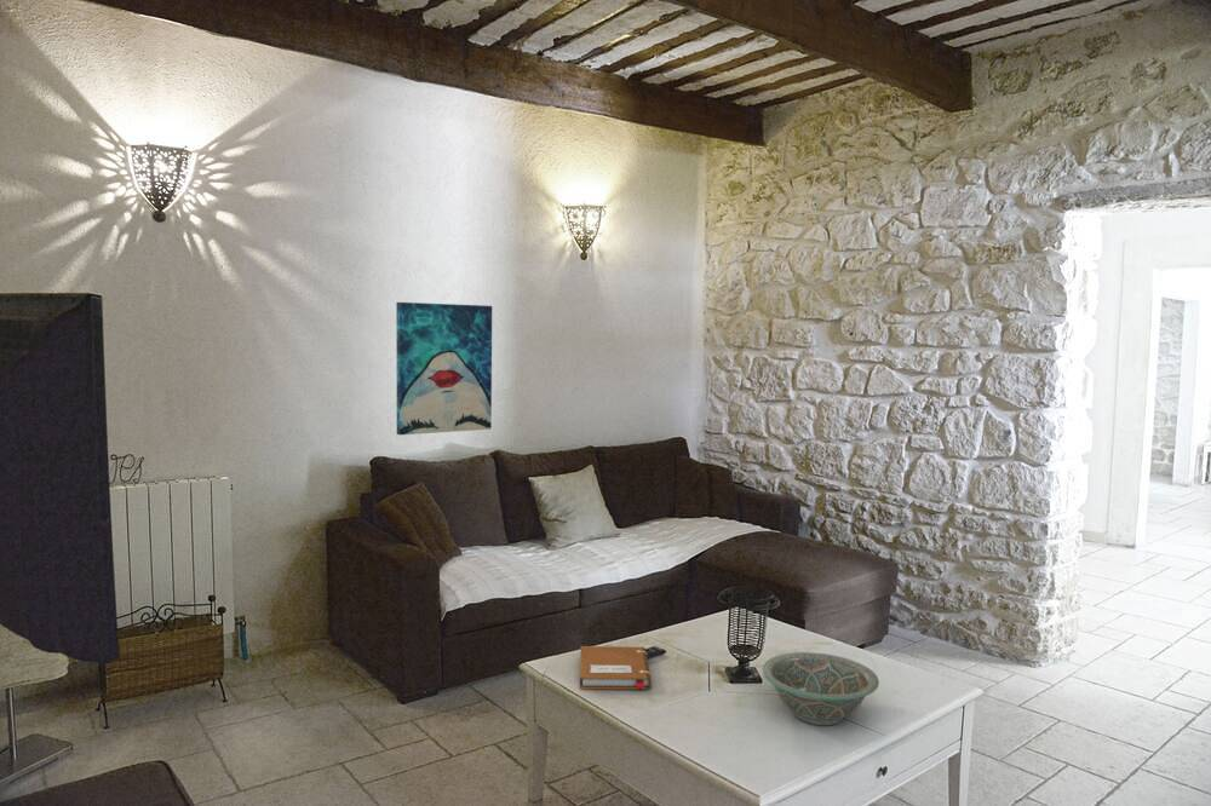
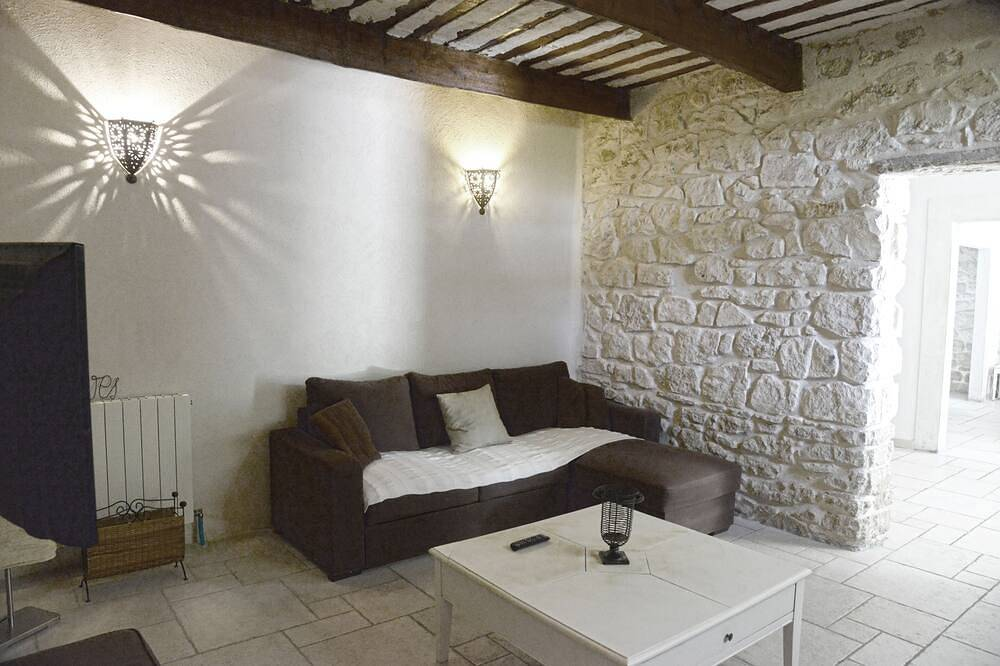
- decorative bowl (819, 693)
- notebook (614, 667)
- wall art (446, 368)
